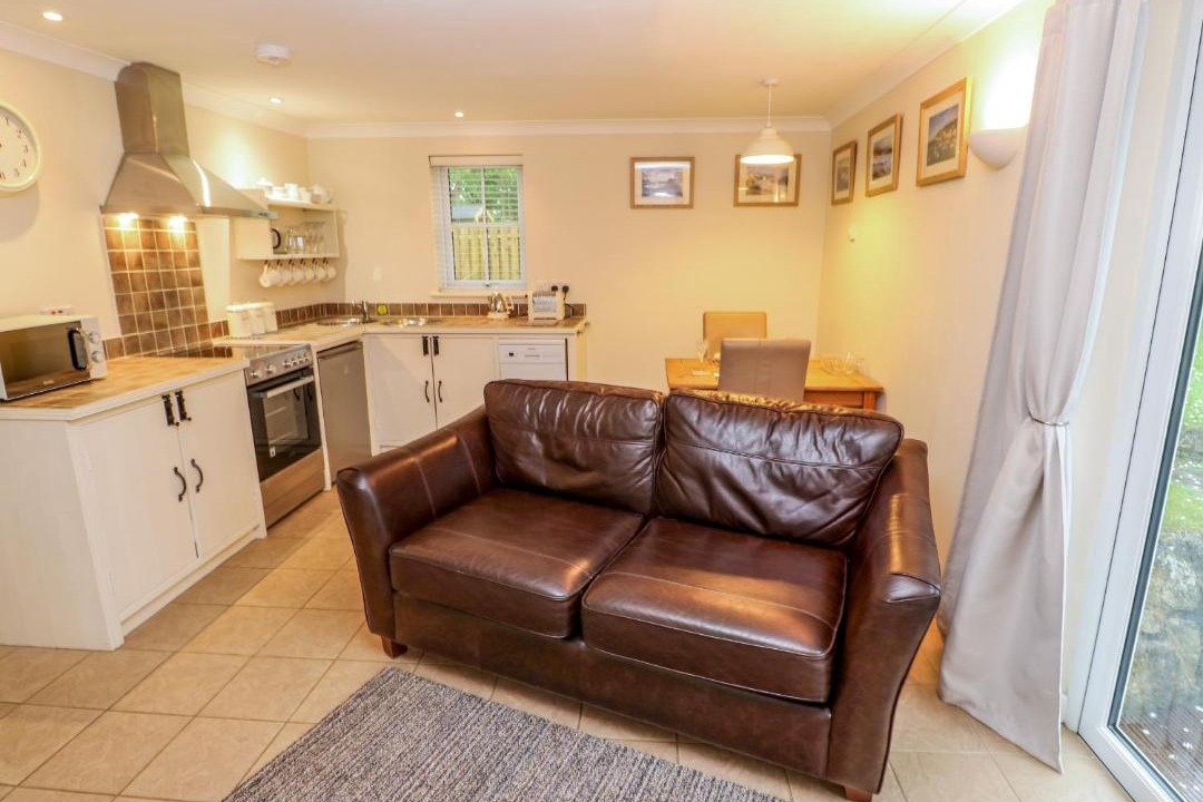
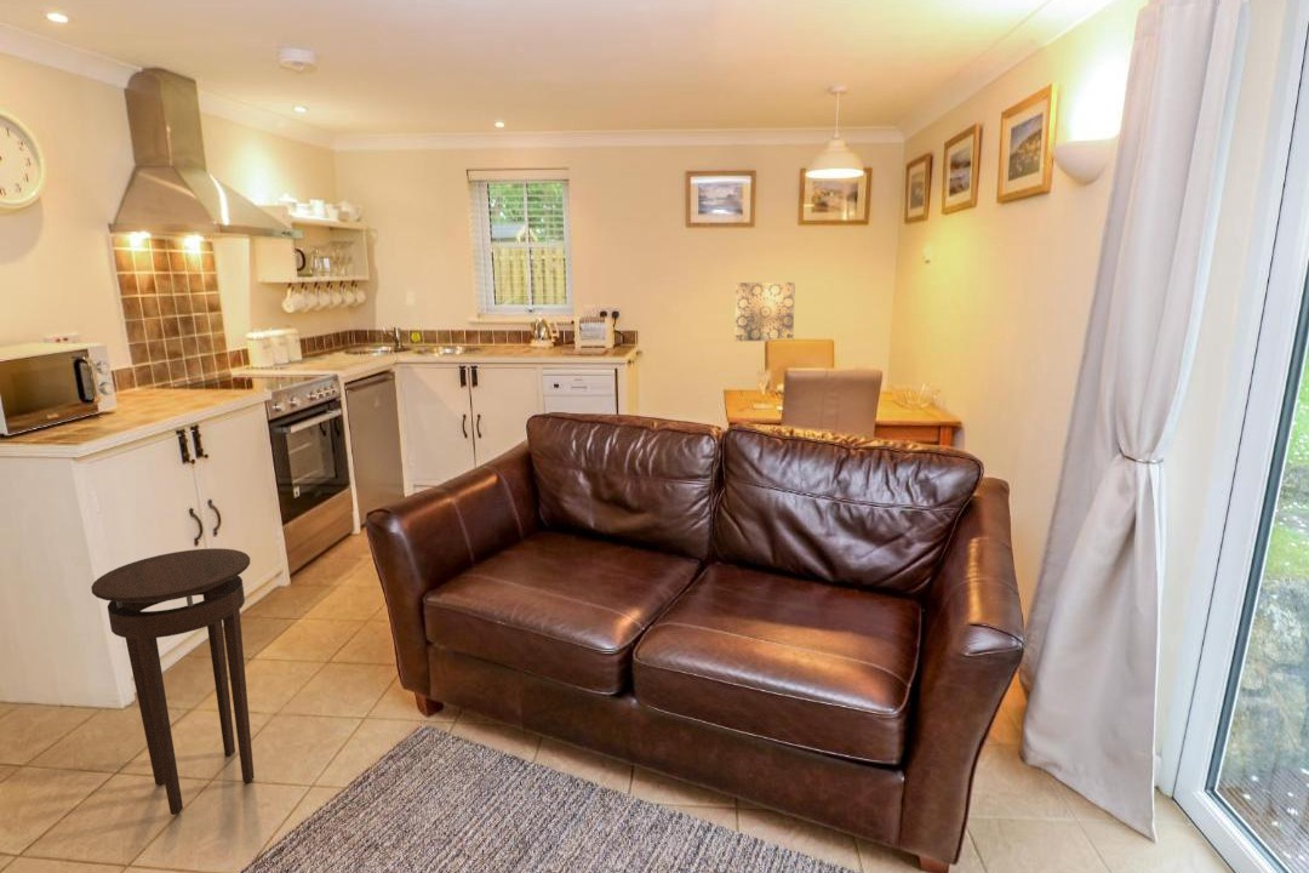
+ wall art (764, 312)
+ stool (213, 674)
